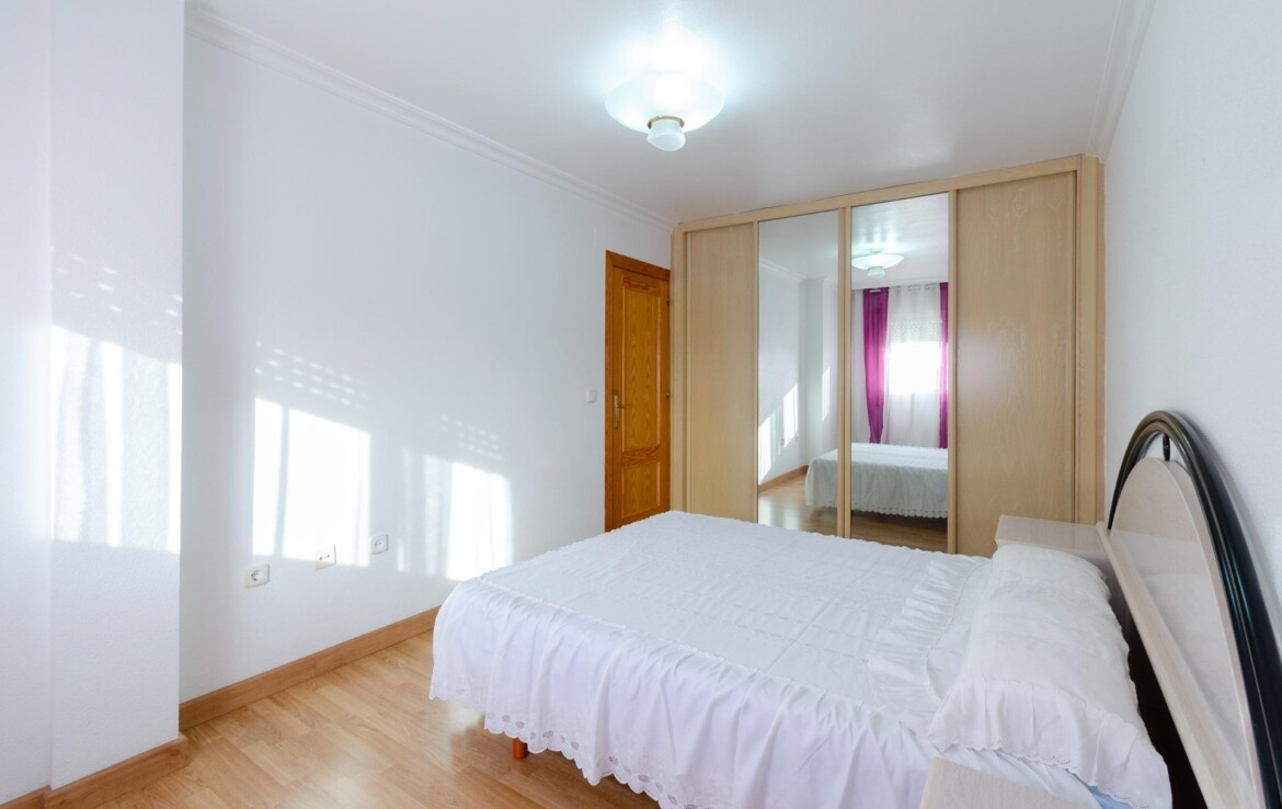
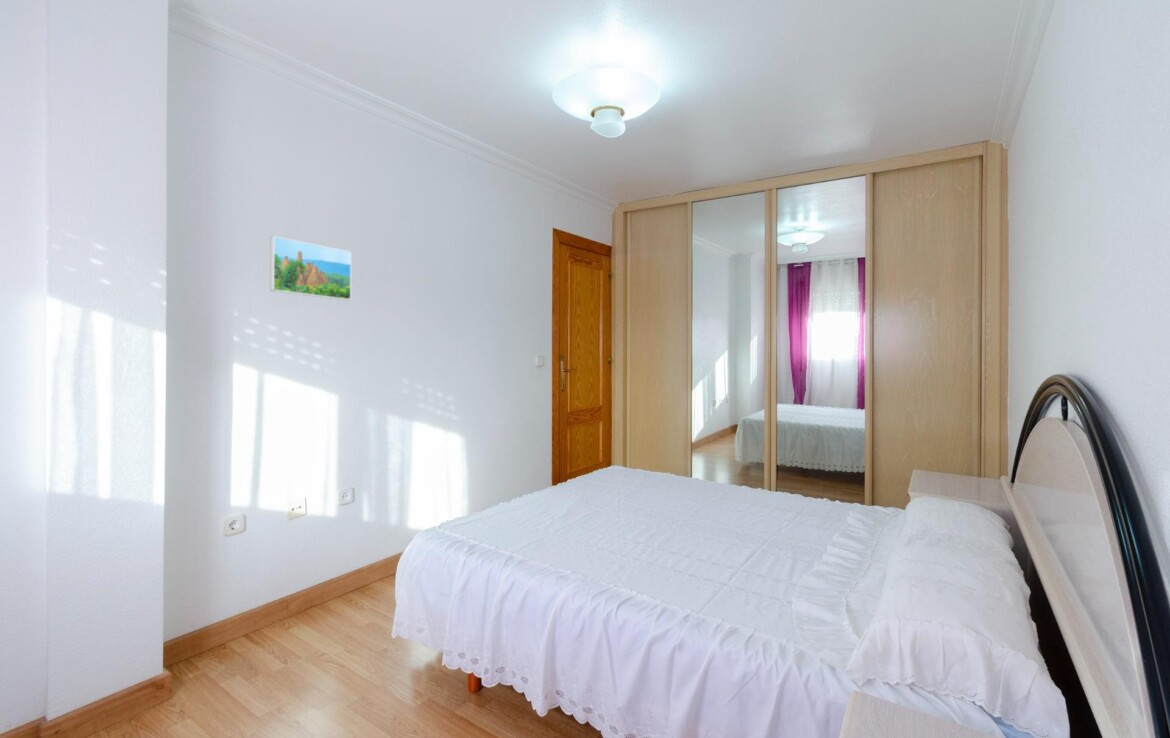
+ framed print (312, 270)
